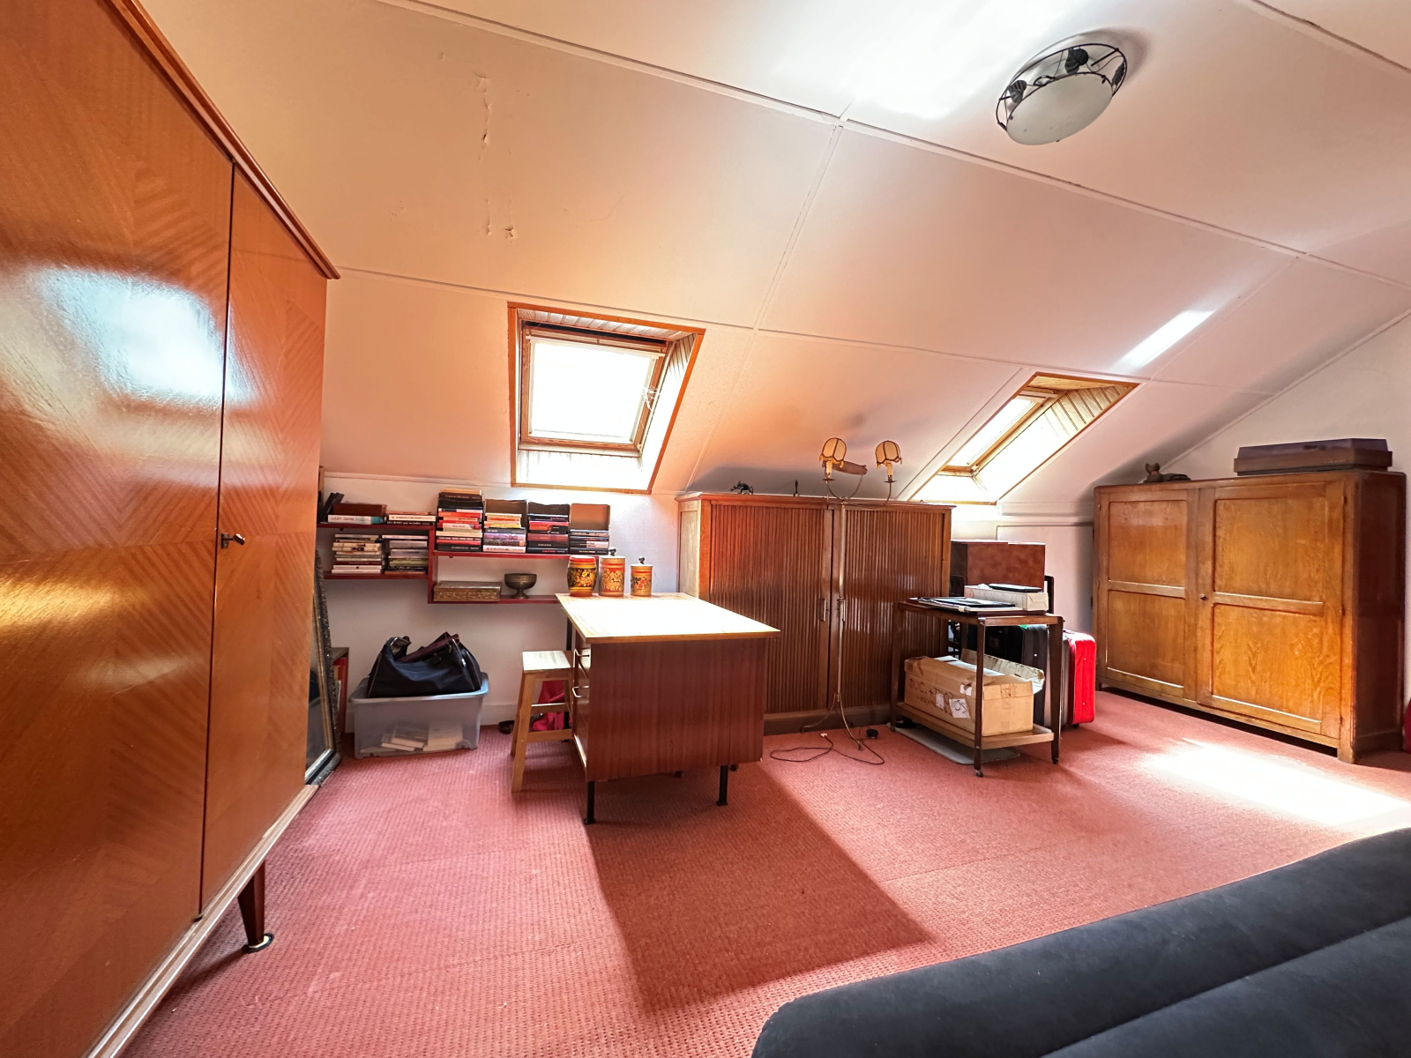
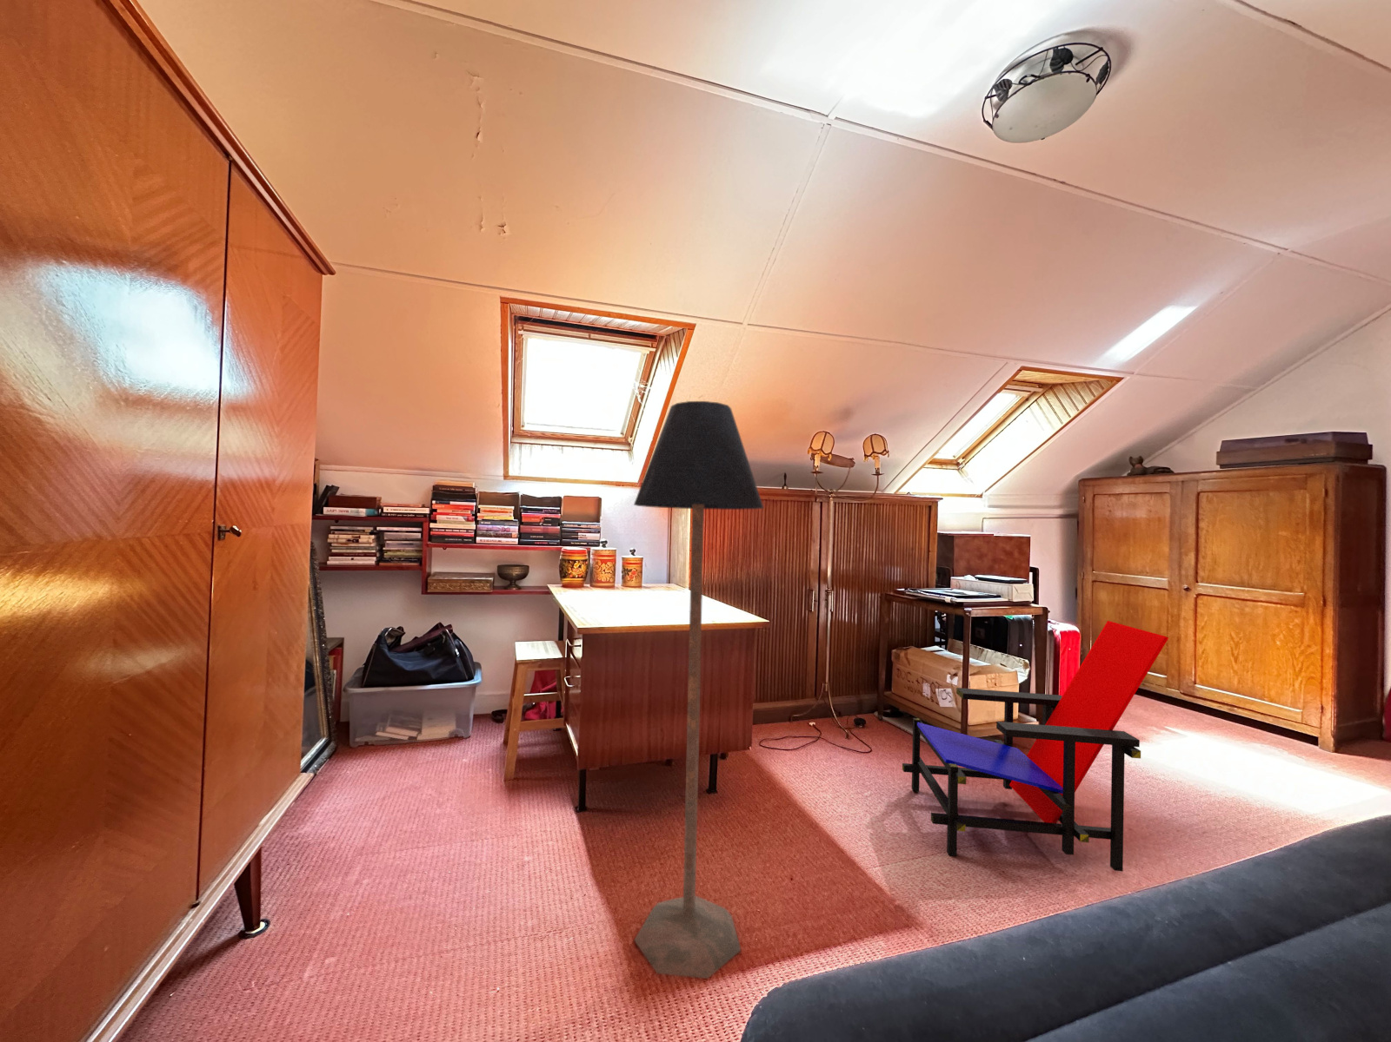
+ armchair (1015, 722)
+ floor lamp (693, 670)
